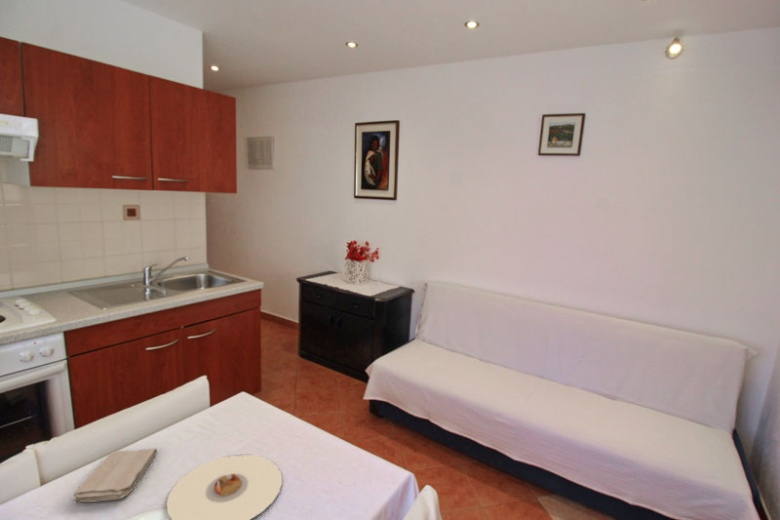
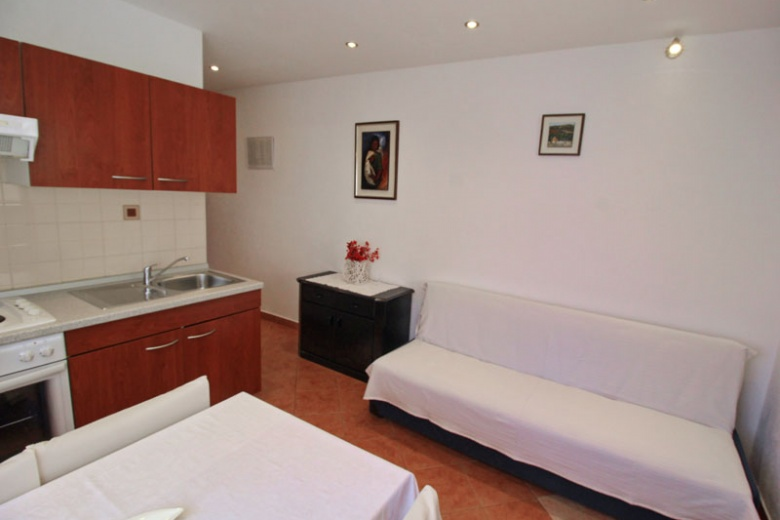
- plate (227, 483)
- washcloth (118, 472)
